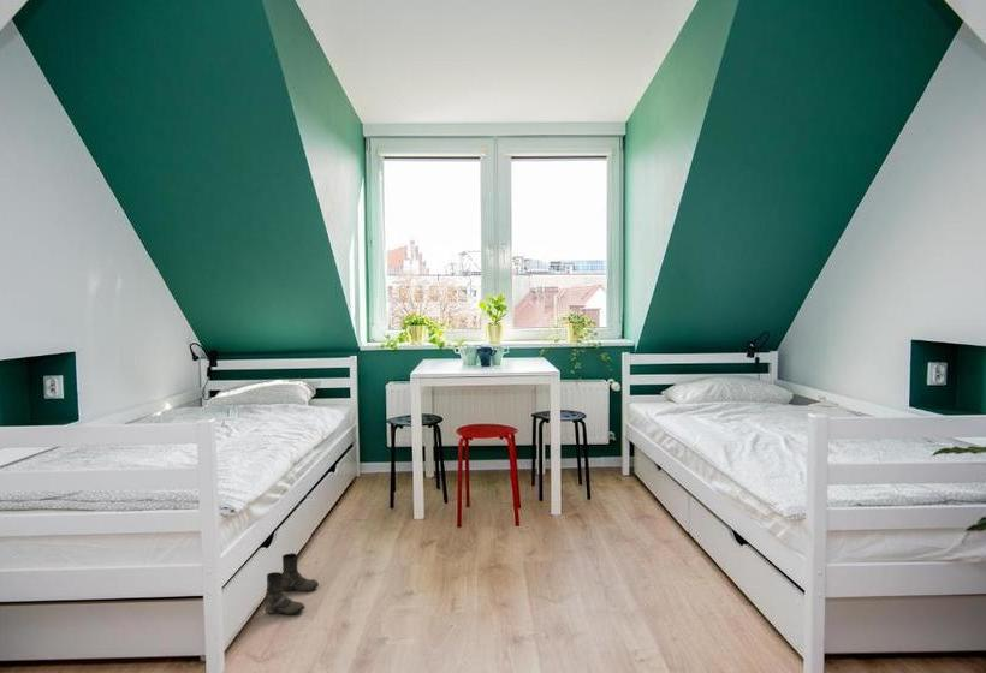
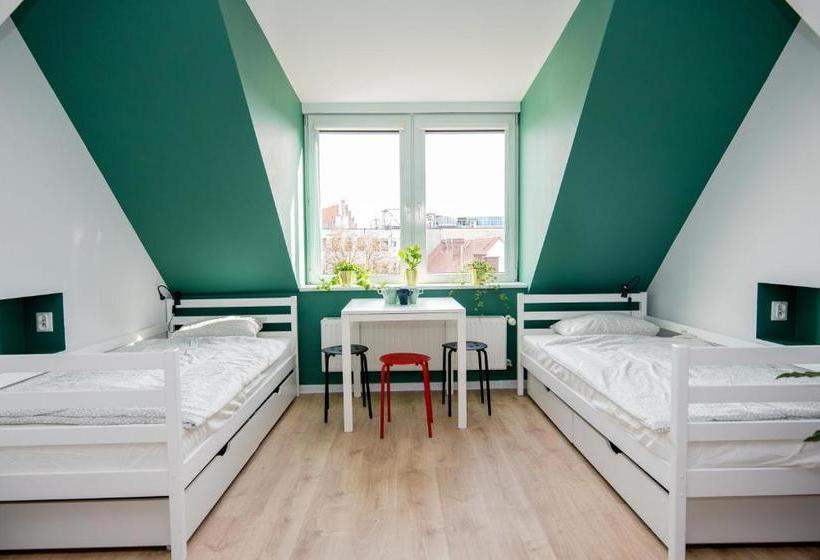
- boots (292, 582)
